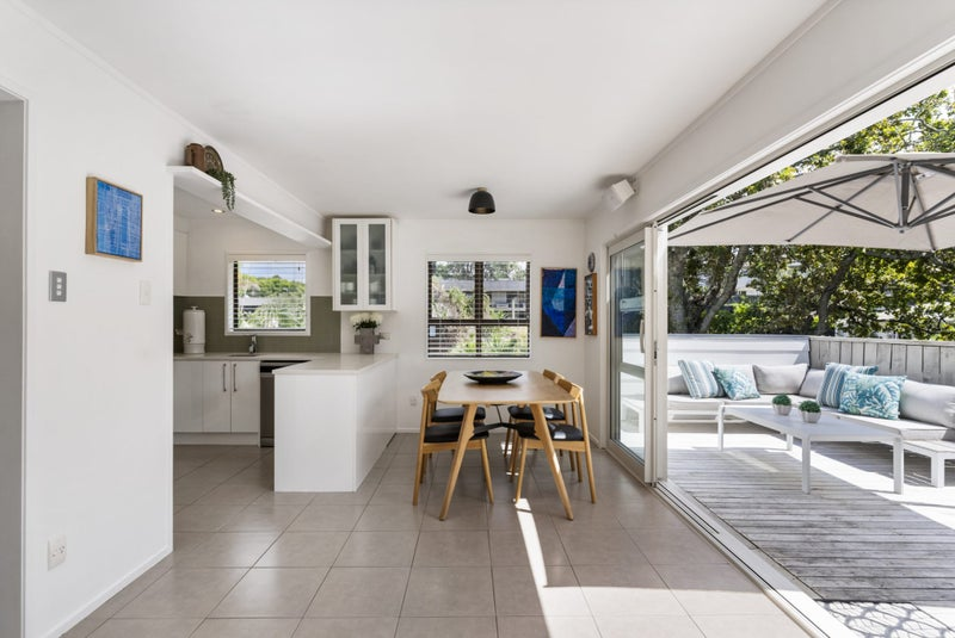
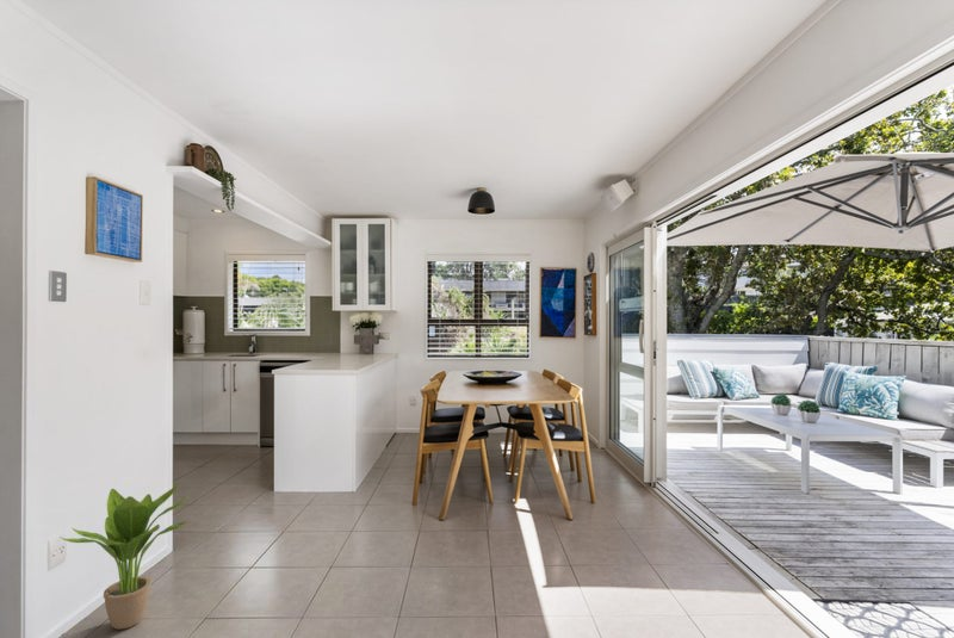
+ potted plant (141, 549)
